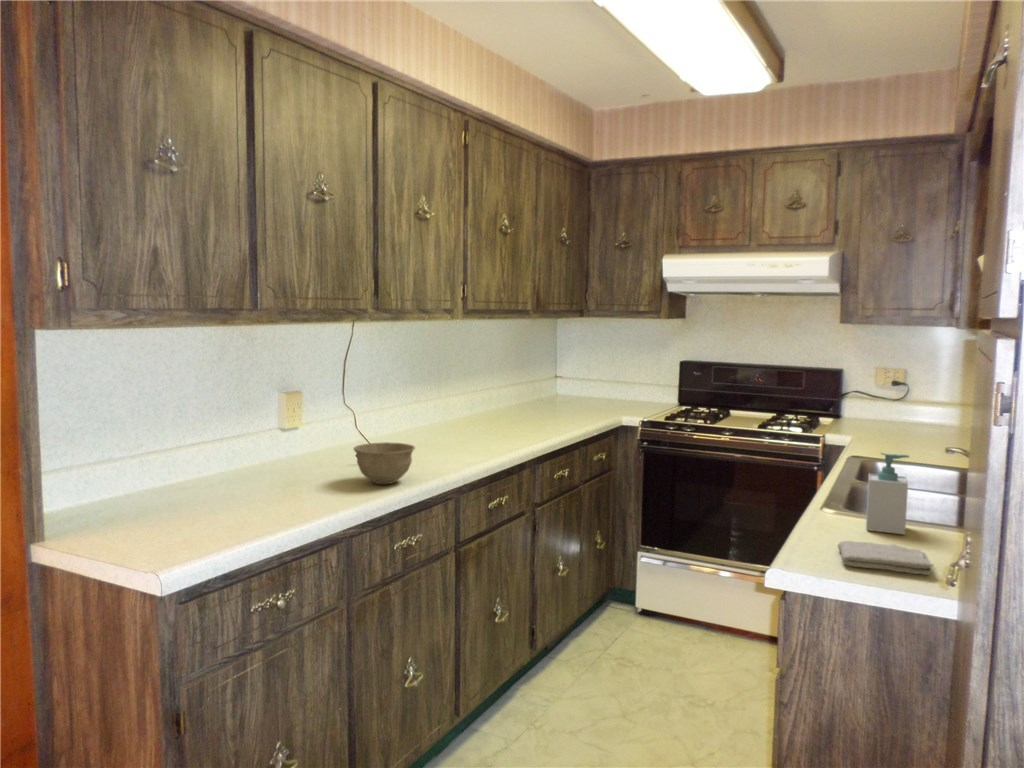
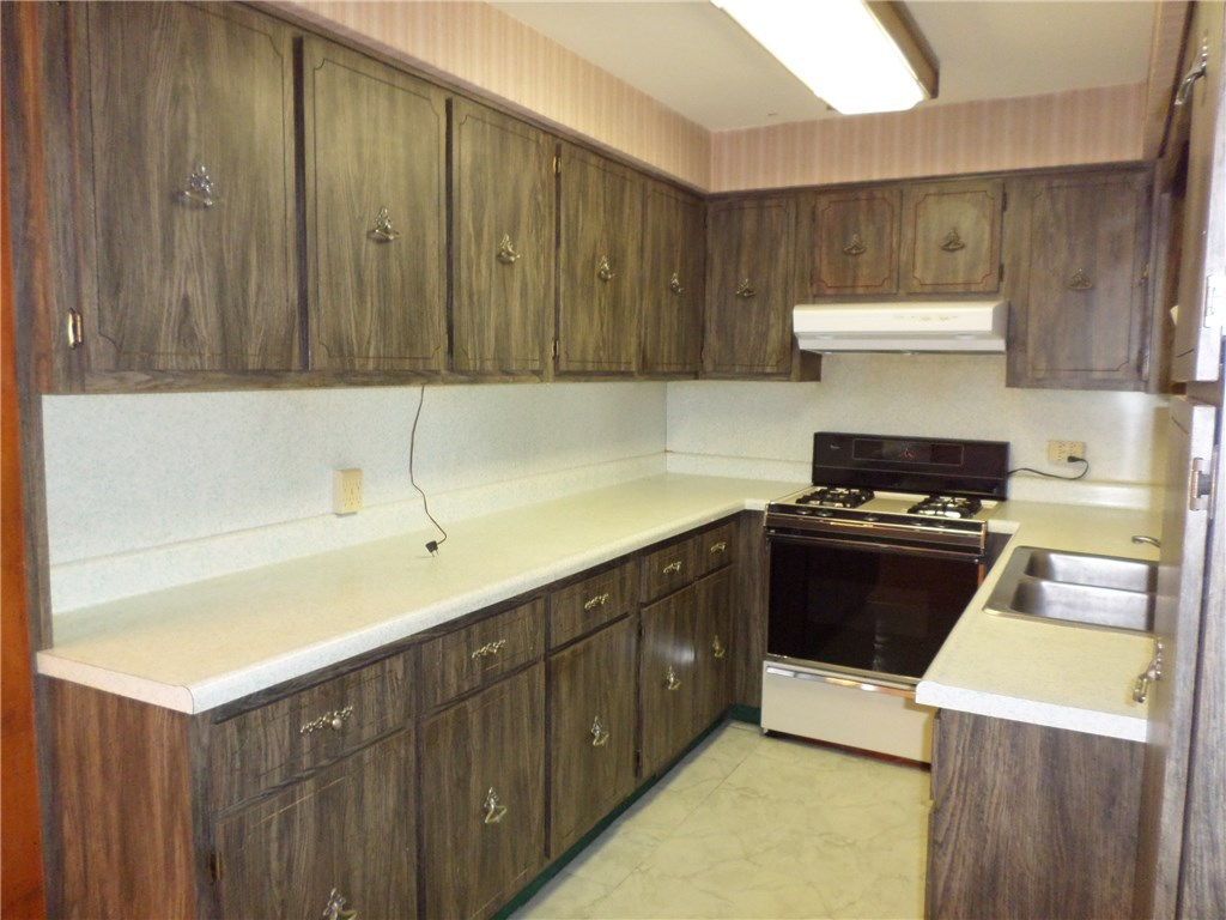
- soap bottle (887, 491)
- bowl (384, 464)
- washcloth (883, 556)
